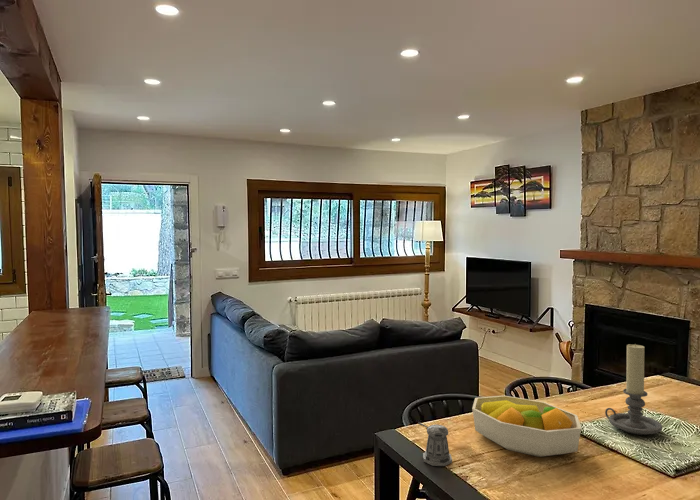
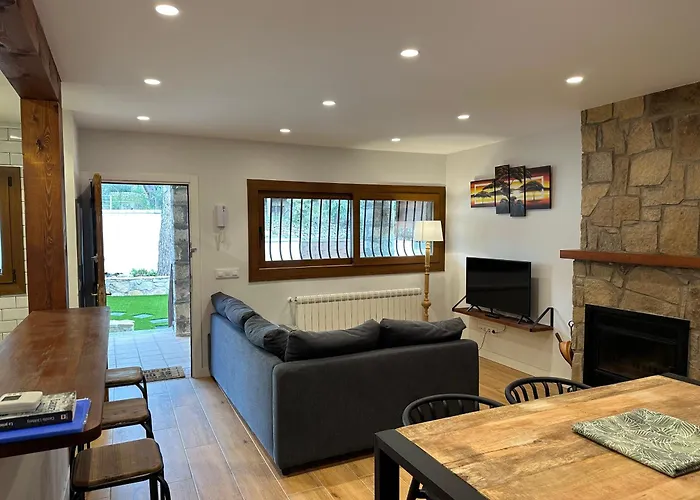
- pepper shaker (435, 440)
- candle holder (630, 385)
- fruit bowl (523, 419)
